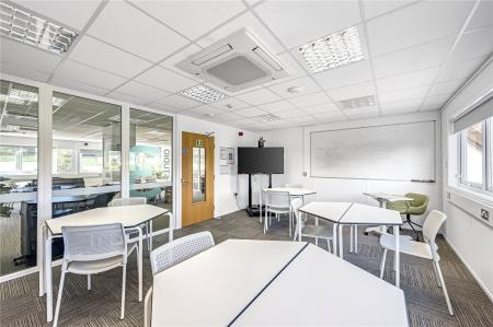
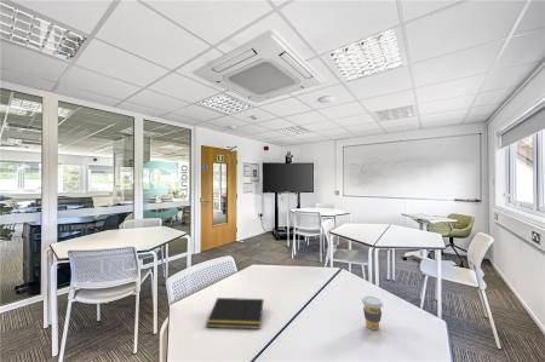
+ coffee cup (372, 312)
+ notepad (236, 311)
